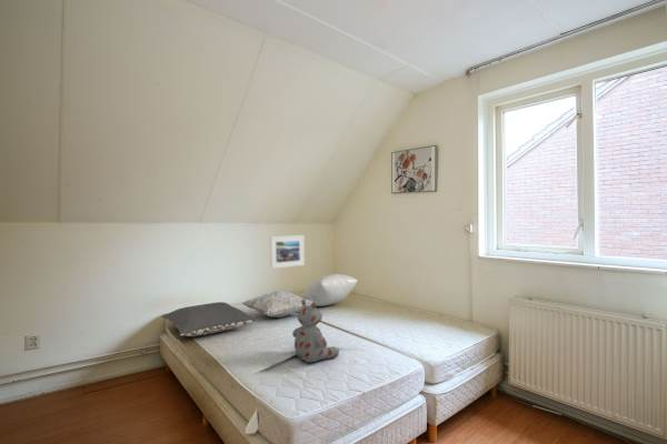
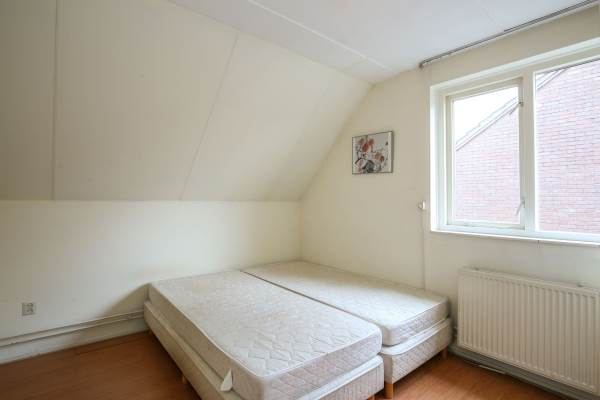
- decorative pillow (279, 303)
- pillow (328, 290)
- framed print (287, 251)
- stuffed bear (316, 329)
- pillow (208, 317)
